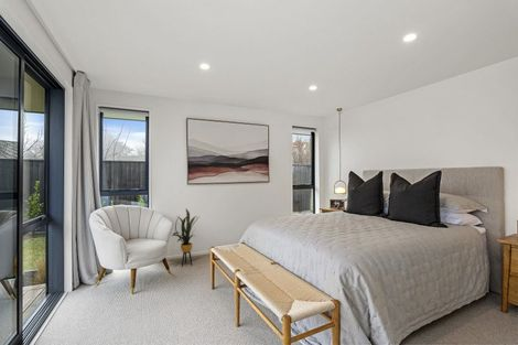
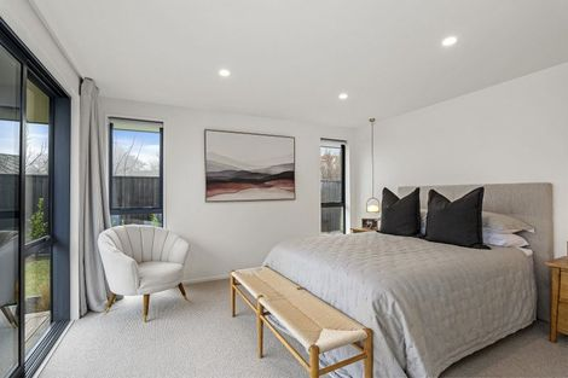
- house plant (188, 237)
